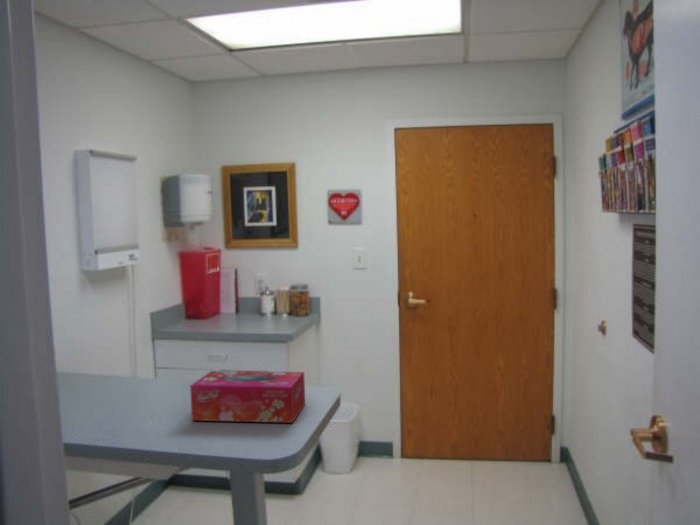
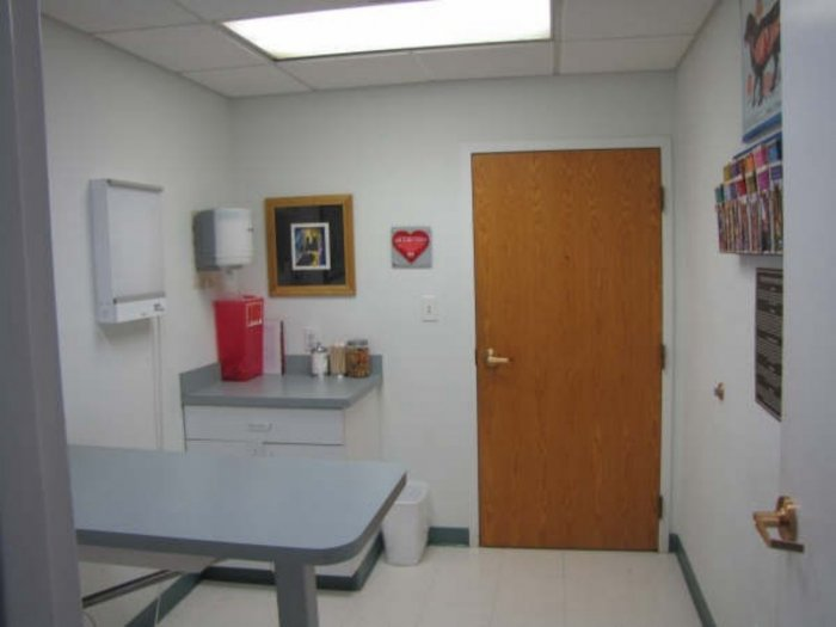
- tissue box (249, 395)
